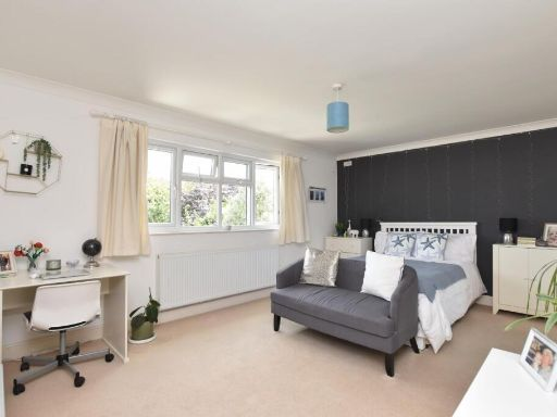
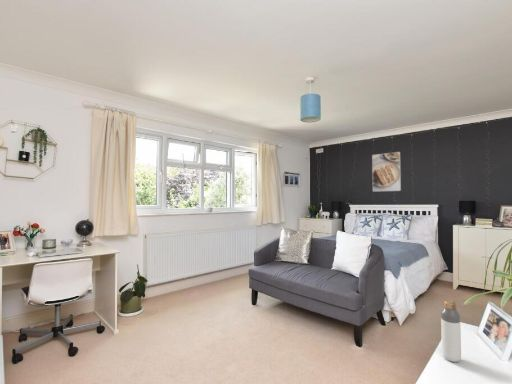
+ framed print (386, 172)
+ bottle (450, 330)
